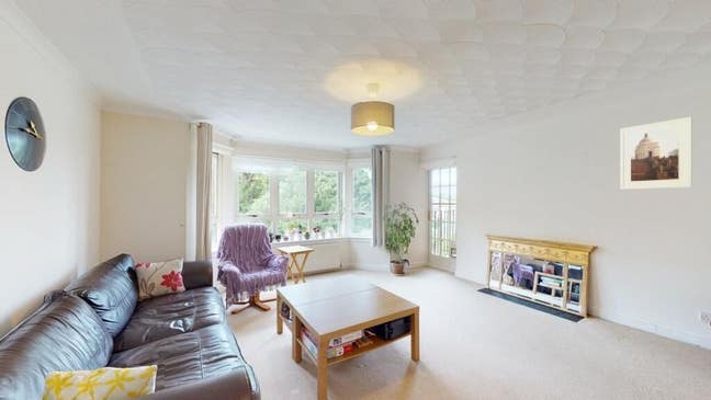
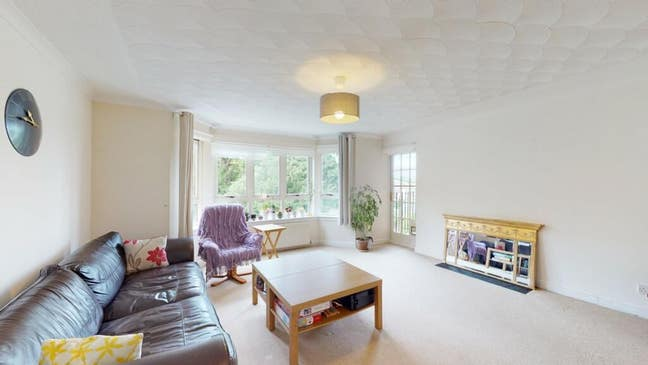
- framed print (653, 156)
